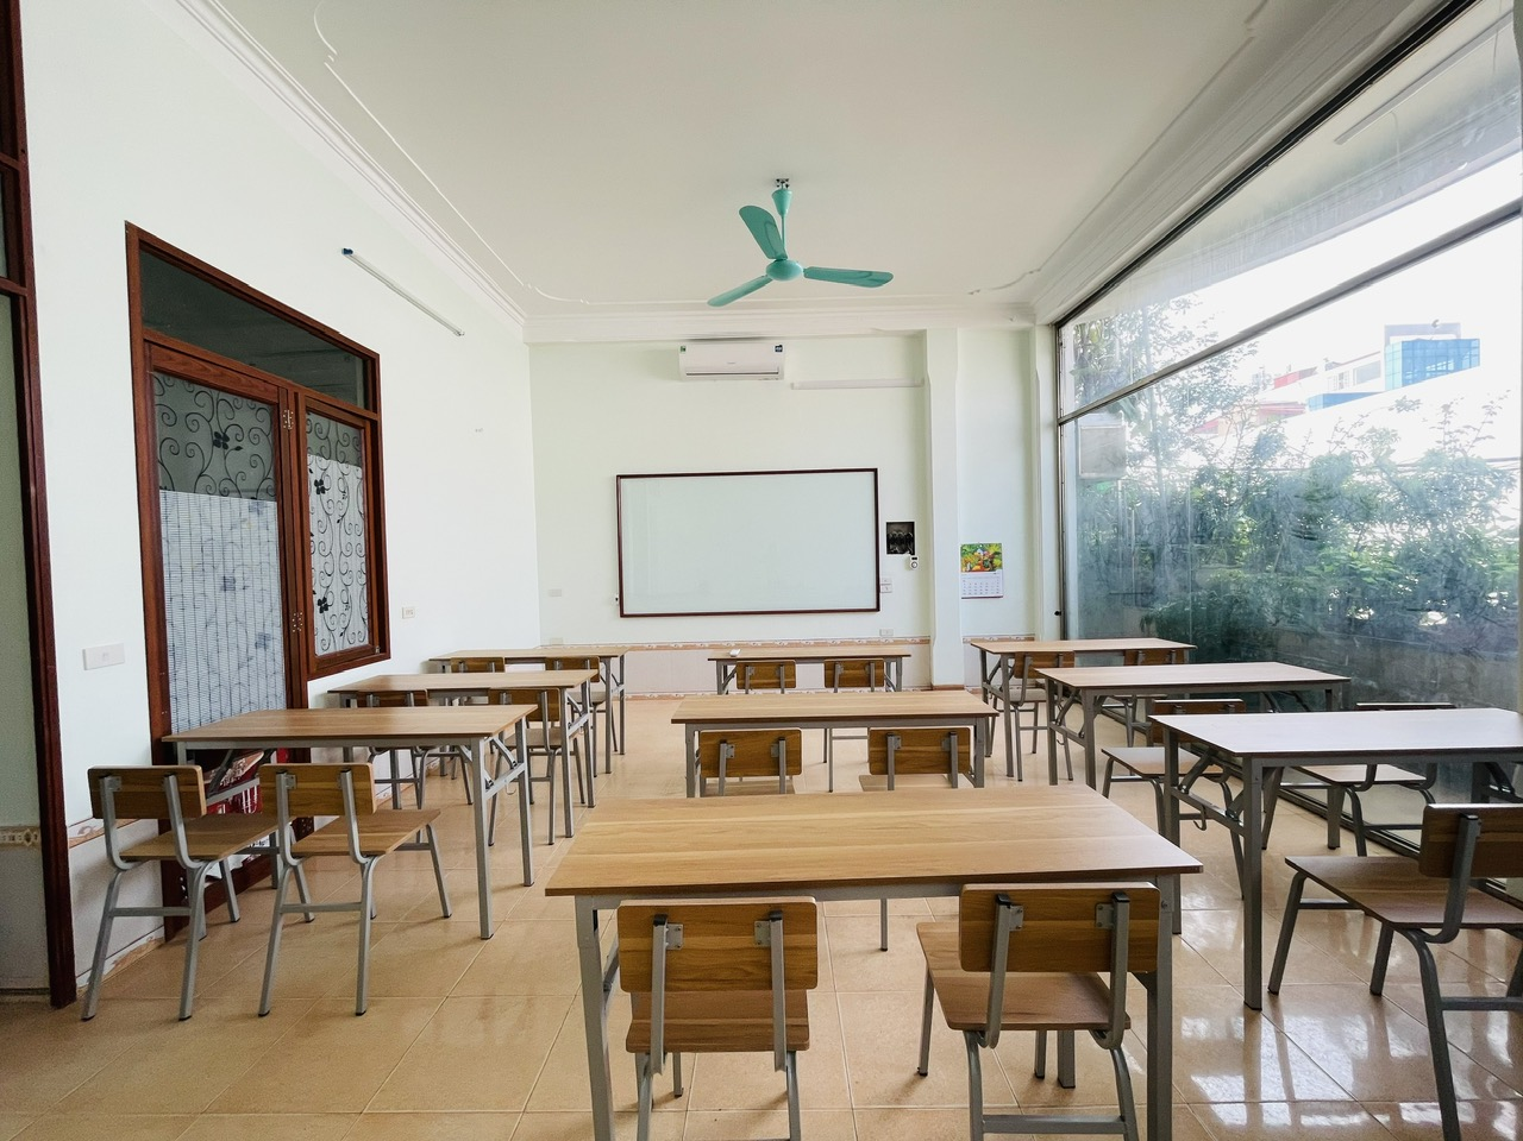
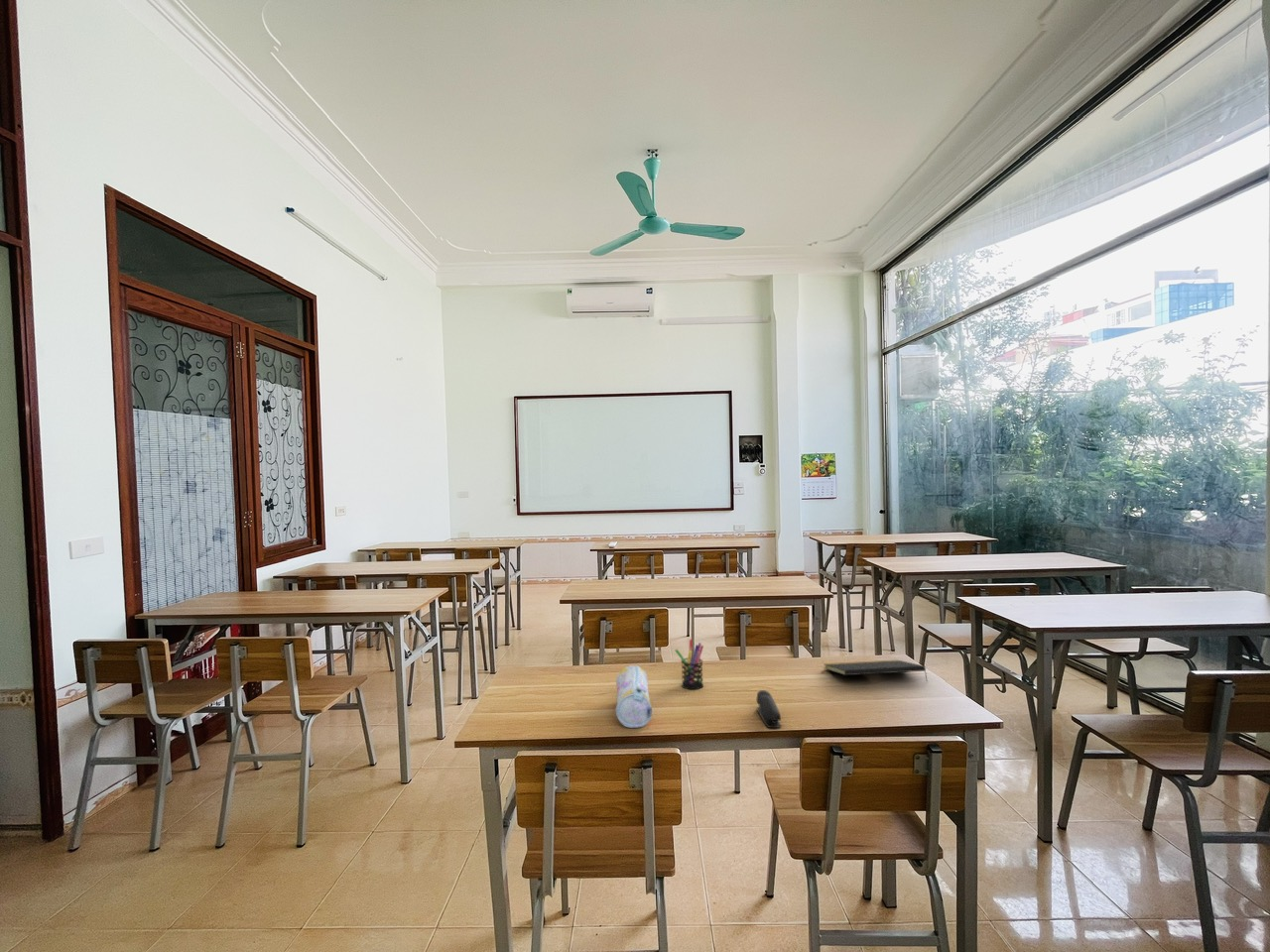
+ pencil case (632, 694)
+ notepad (872, 666)
+ stapler (768, 708)
+ pen holder (689, 663)
